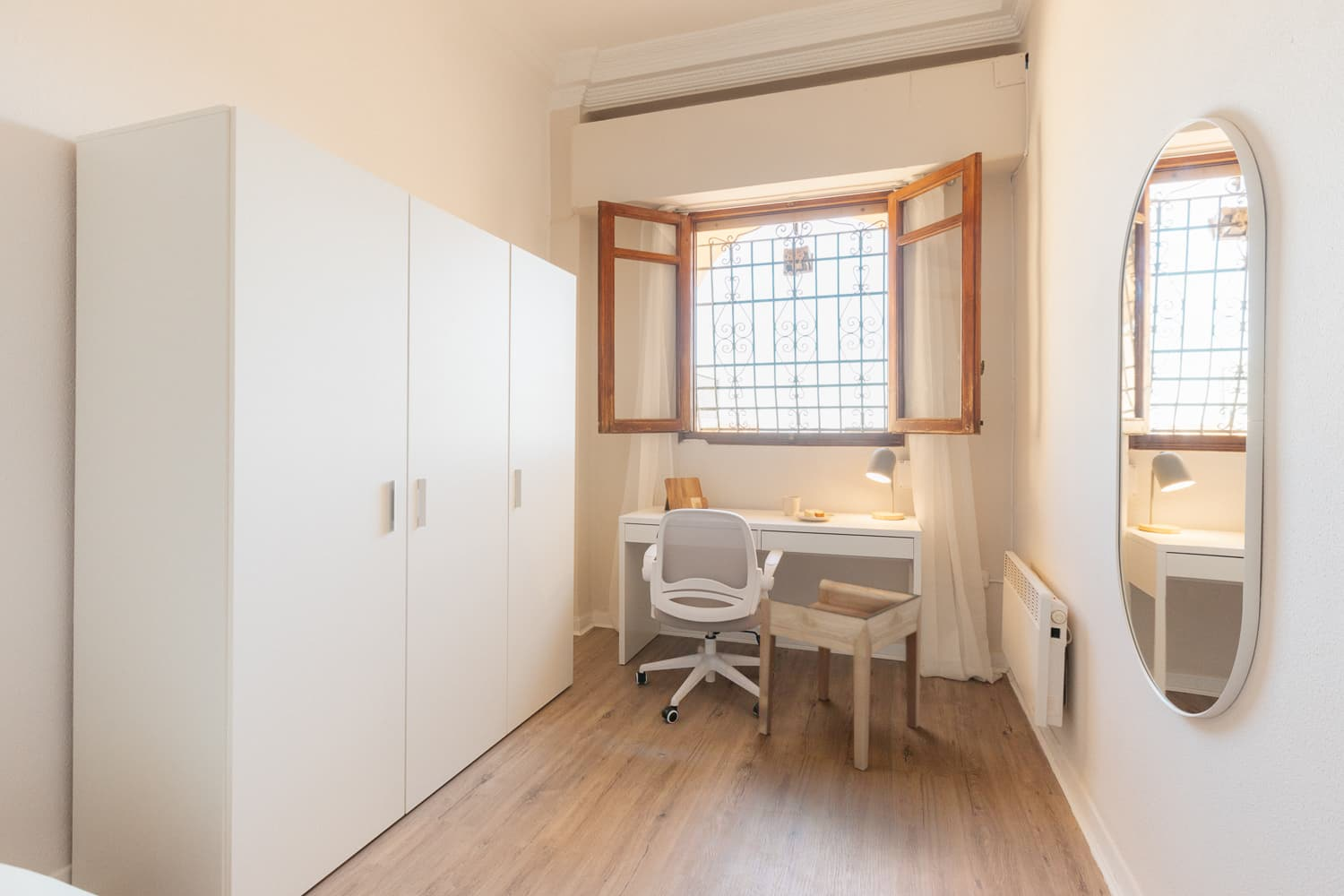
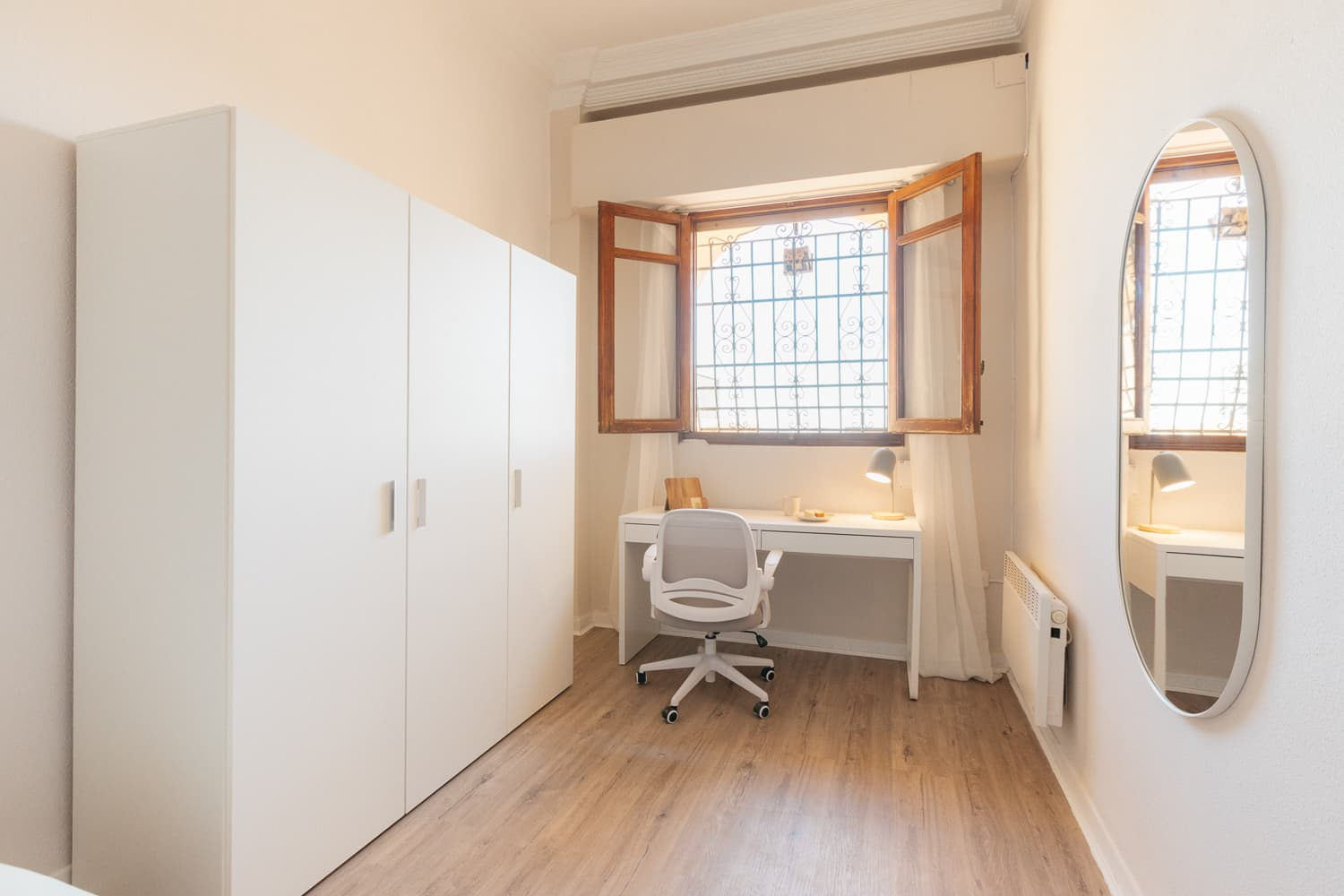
- side table (830, 662)
